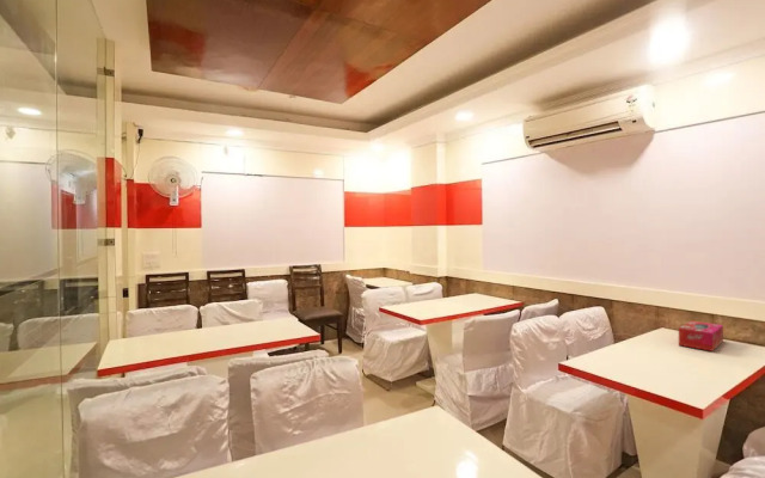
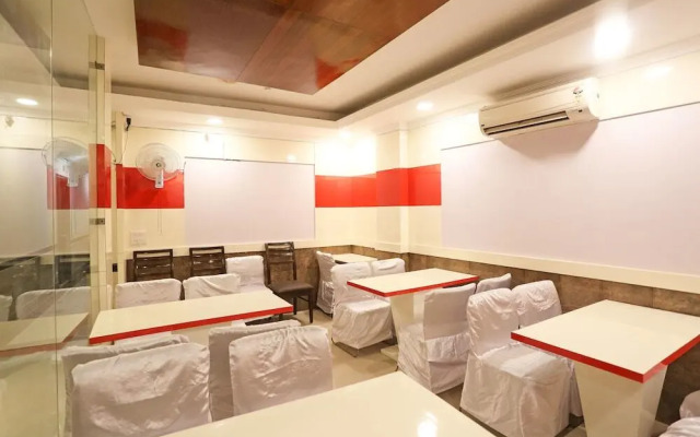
- tissue box (700, 335)
